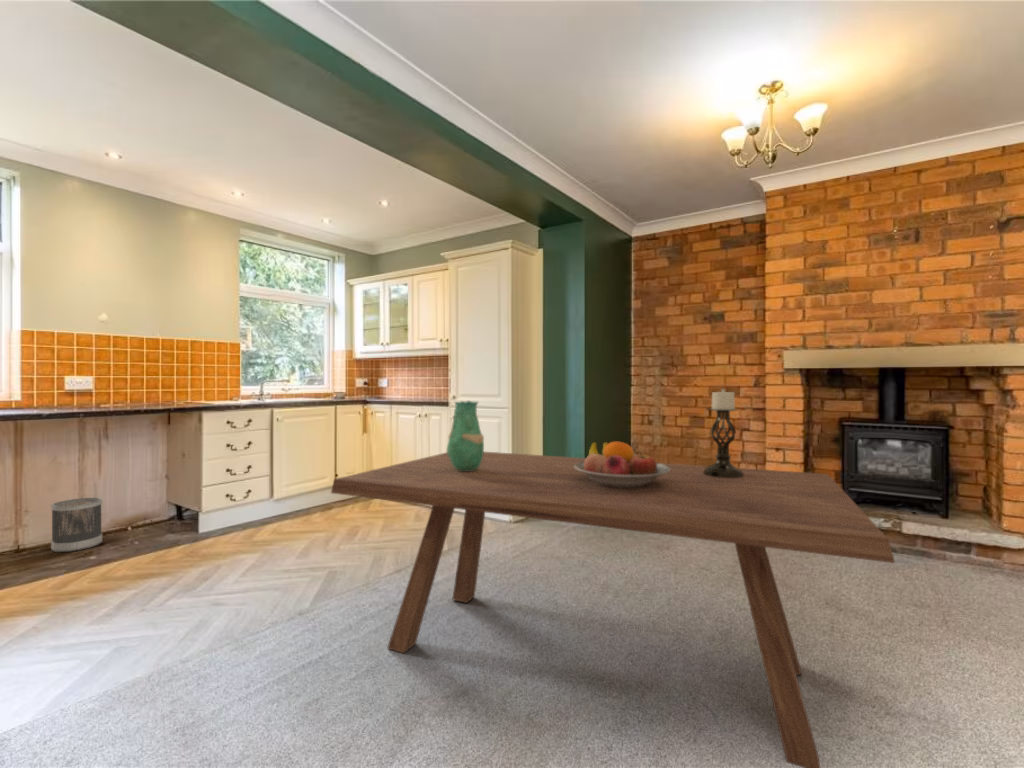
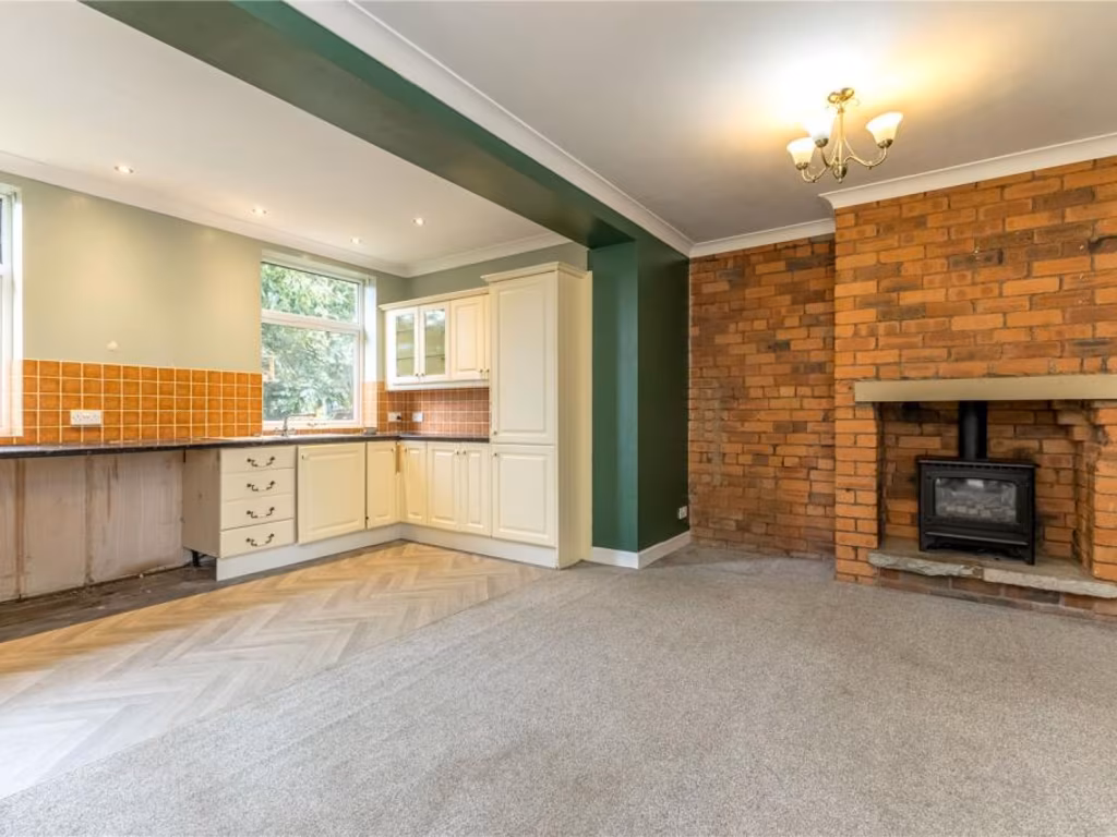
- wastebasket (77, 523)
- fruit bowl (621, 462)
- dining table (591, 525)
- vase (464, 434)
- candle holder (724, 431)
